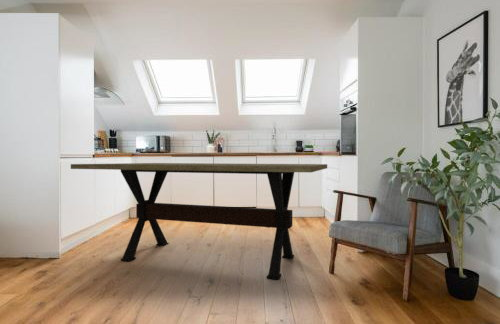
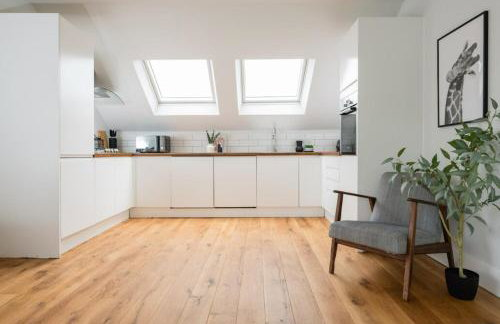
- dining table (209, 211)
